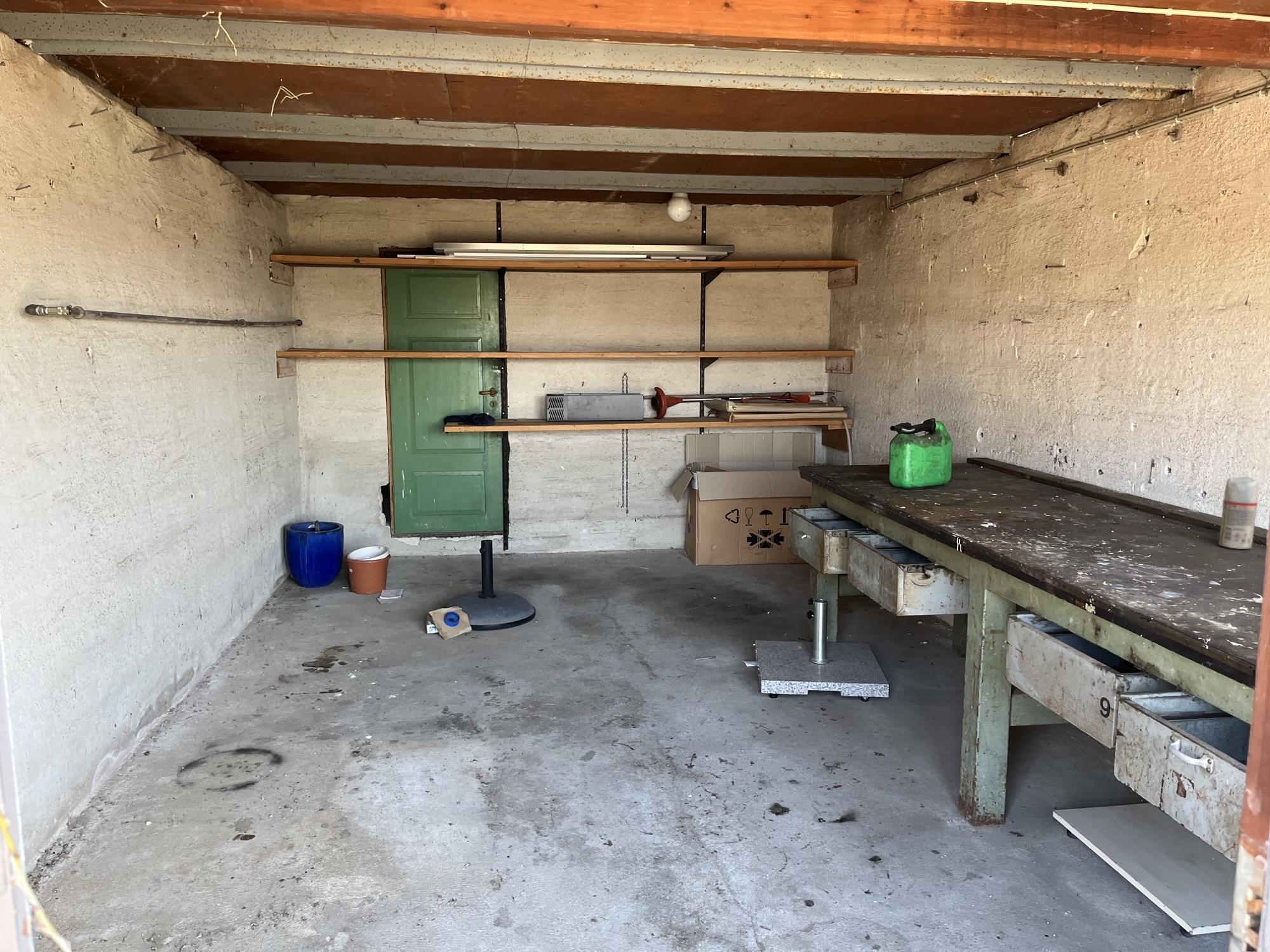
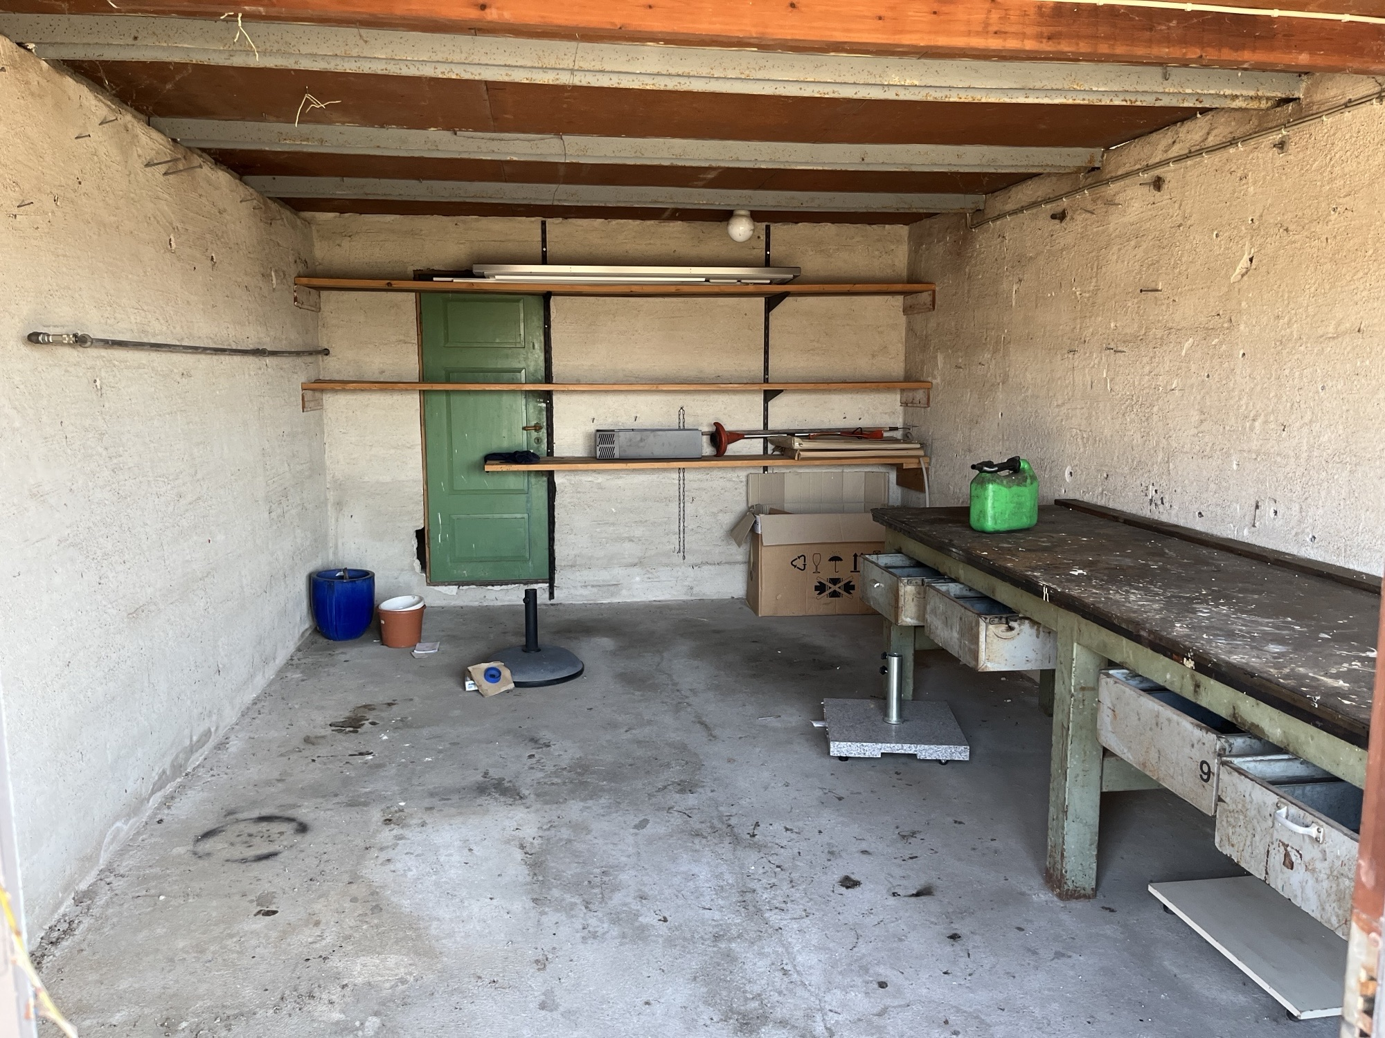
- spray can (1238, 512)
